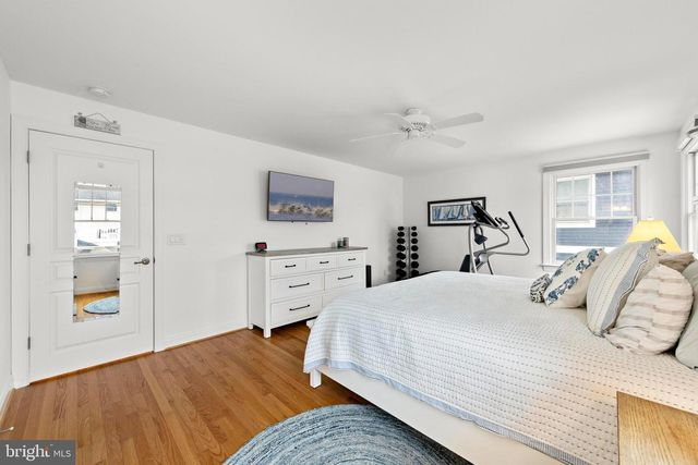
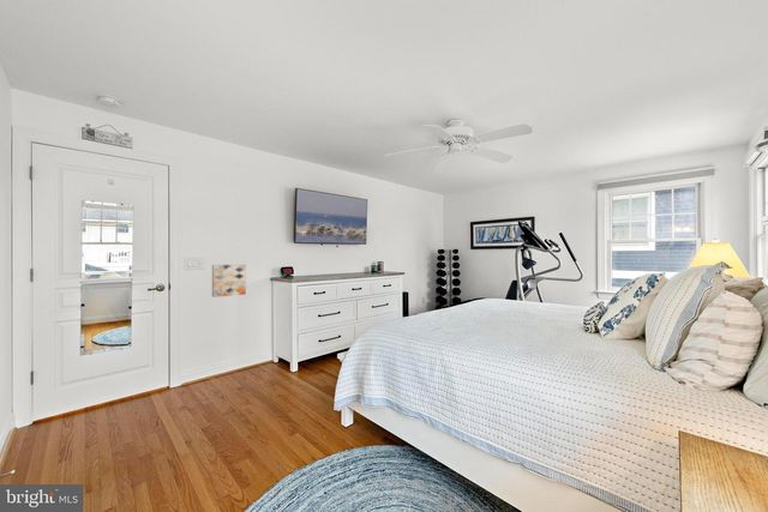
+ wall art (229, 279)
